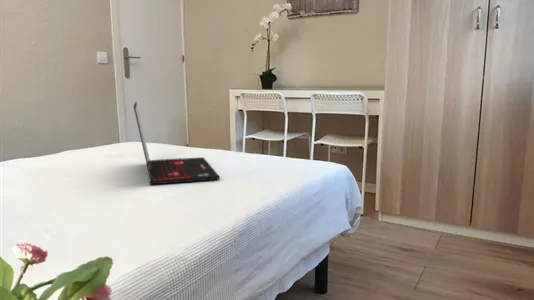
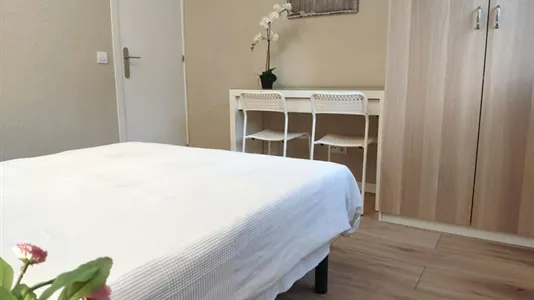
- laptop (179, 158)
